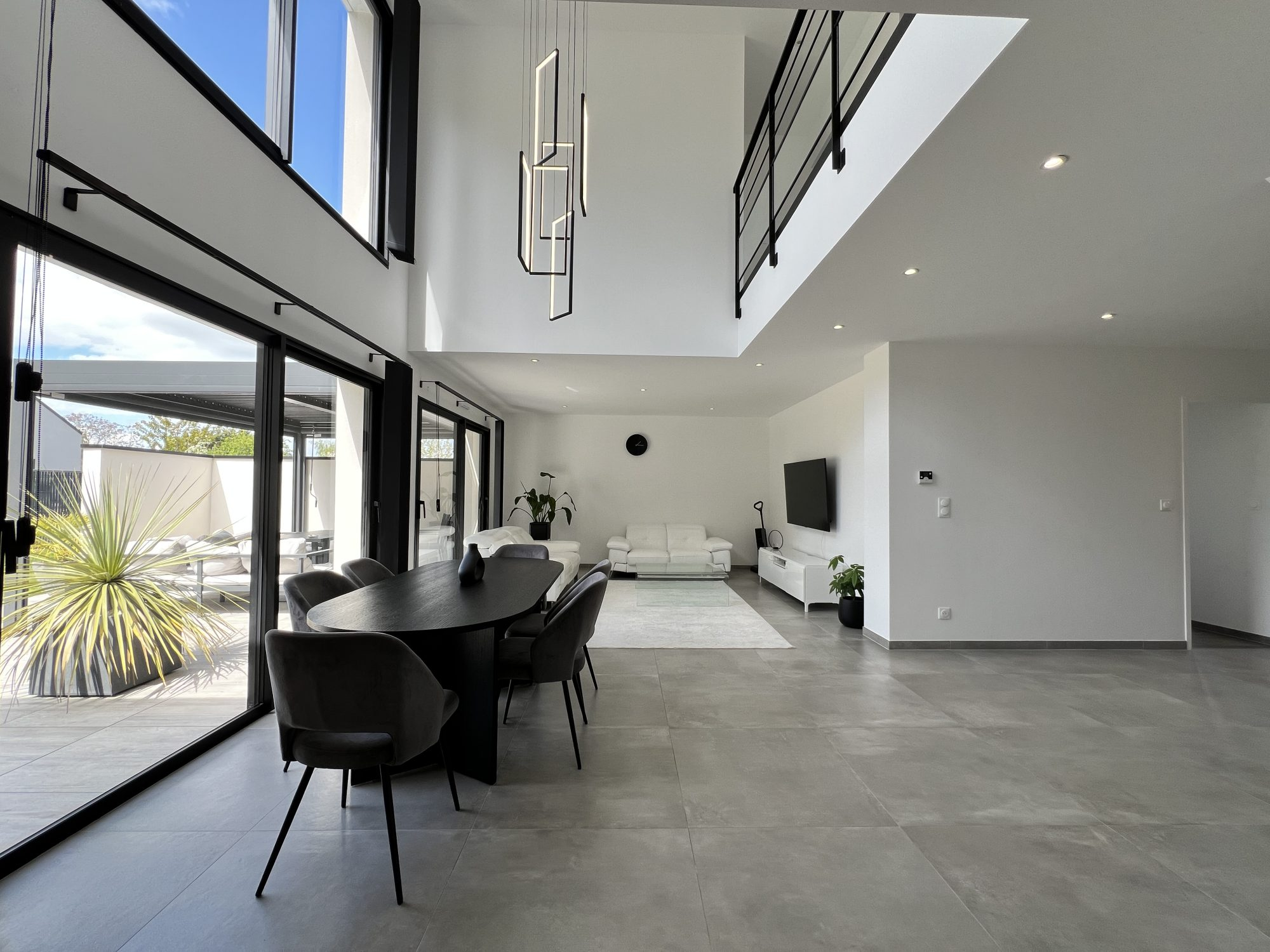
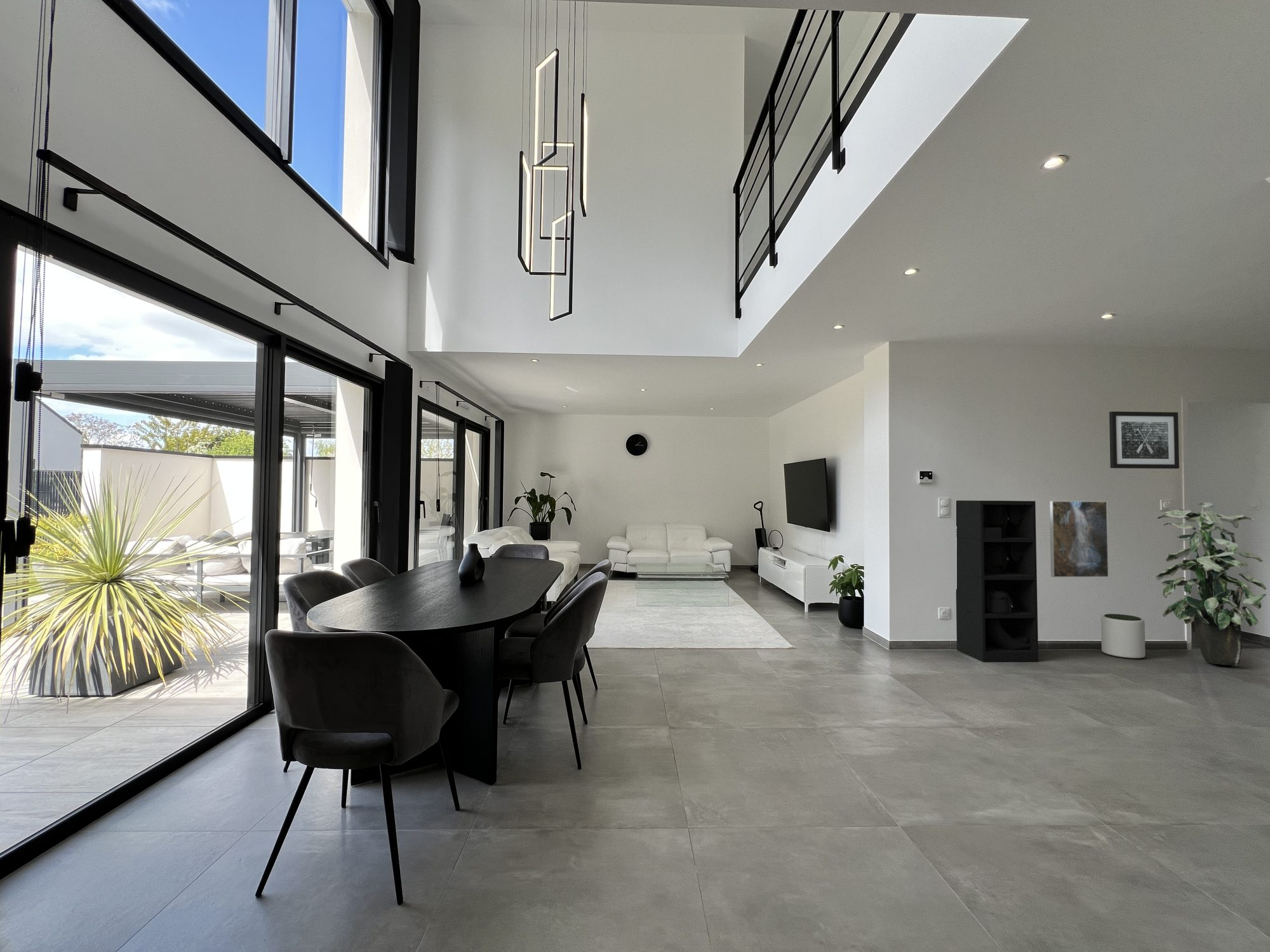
+ wall art (1144, 440)
+ indoor plant (1208, 582)
+ shelving unit (995, 578)
+ plant pot (1123, 635)
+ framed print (1079, 539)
